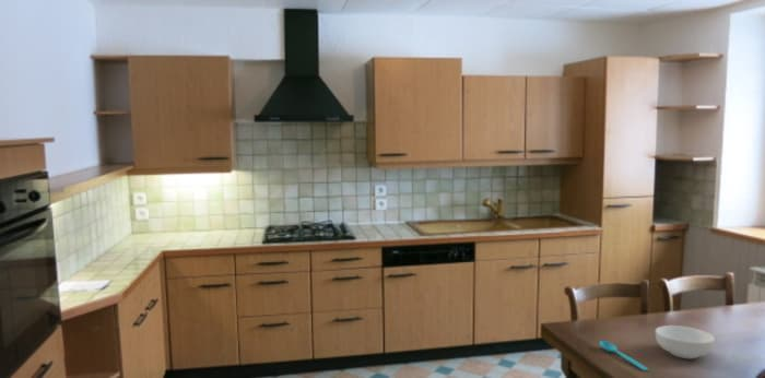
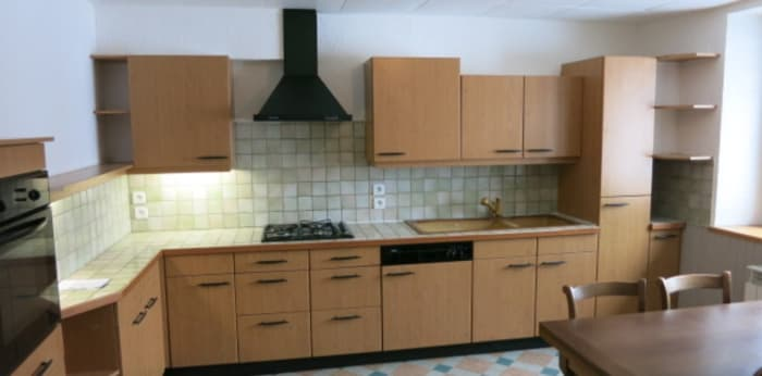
- cereal bowl (683, 343)
- spoon (622, 354)
